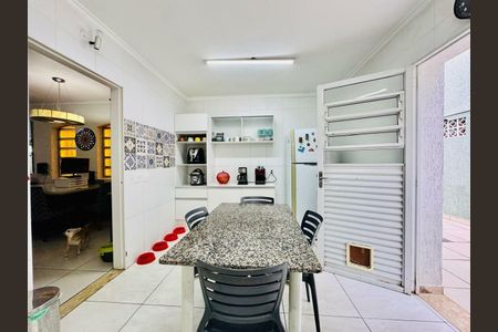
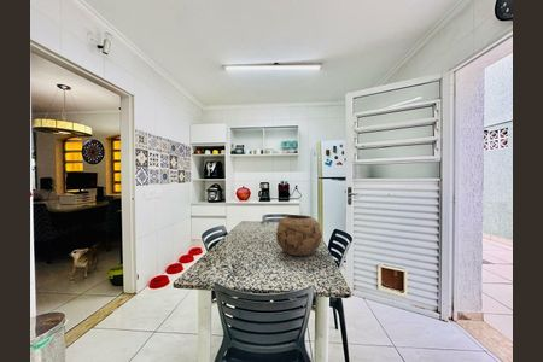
+ decorative bowl (298, 234)
